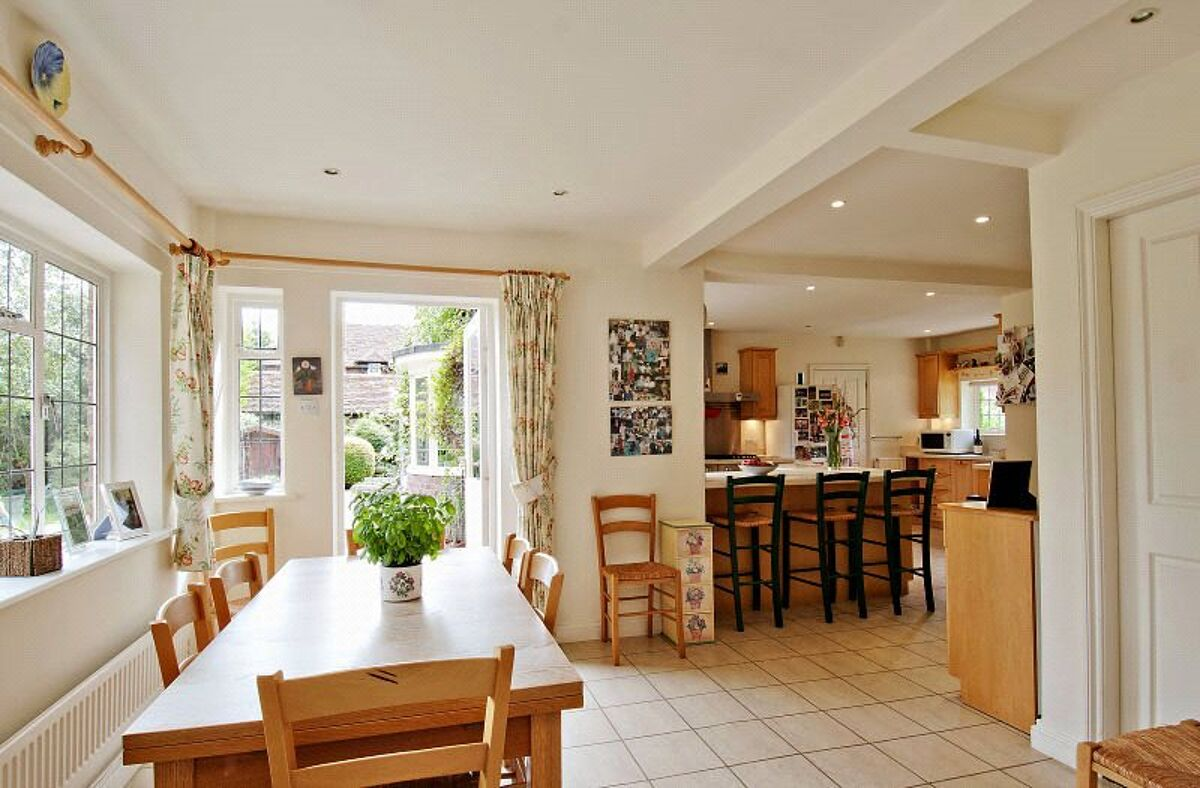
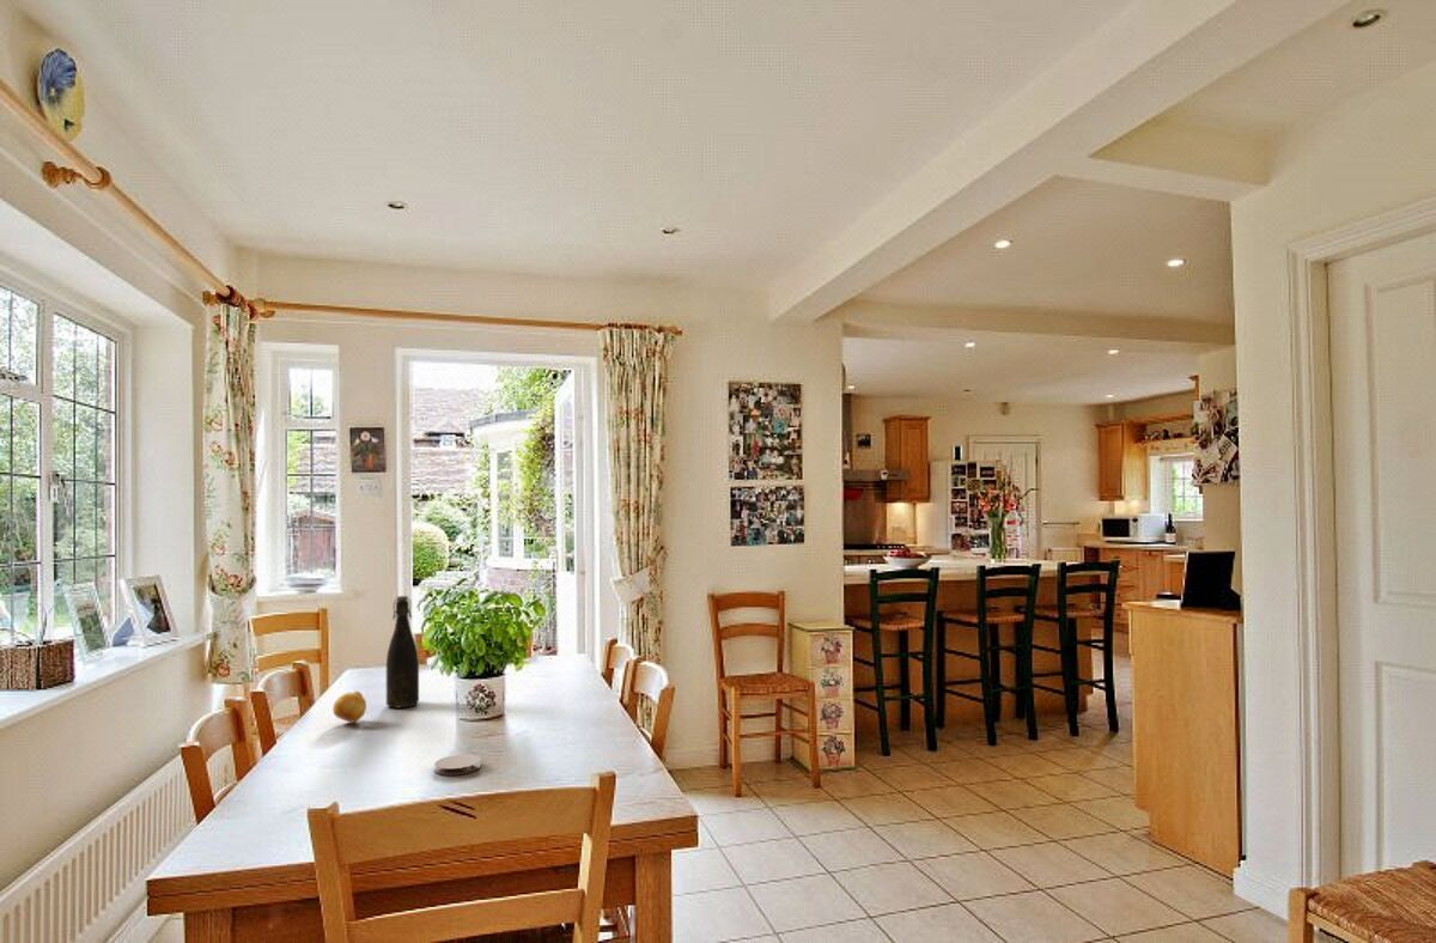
+ bottle (402, 650)
+ coaster (457, 763)
+ fruit (349, 707)
